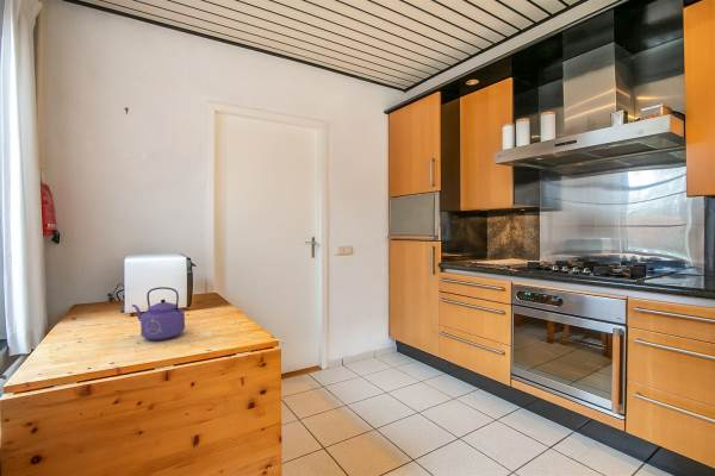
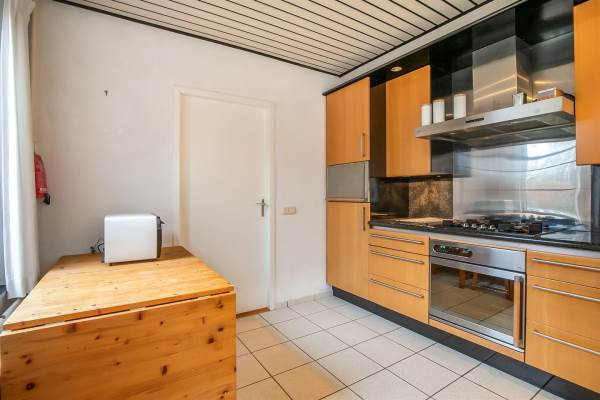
- kettle (156, 311)
